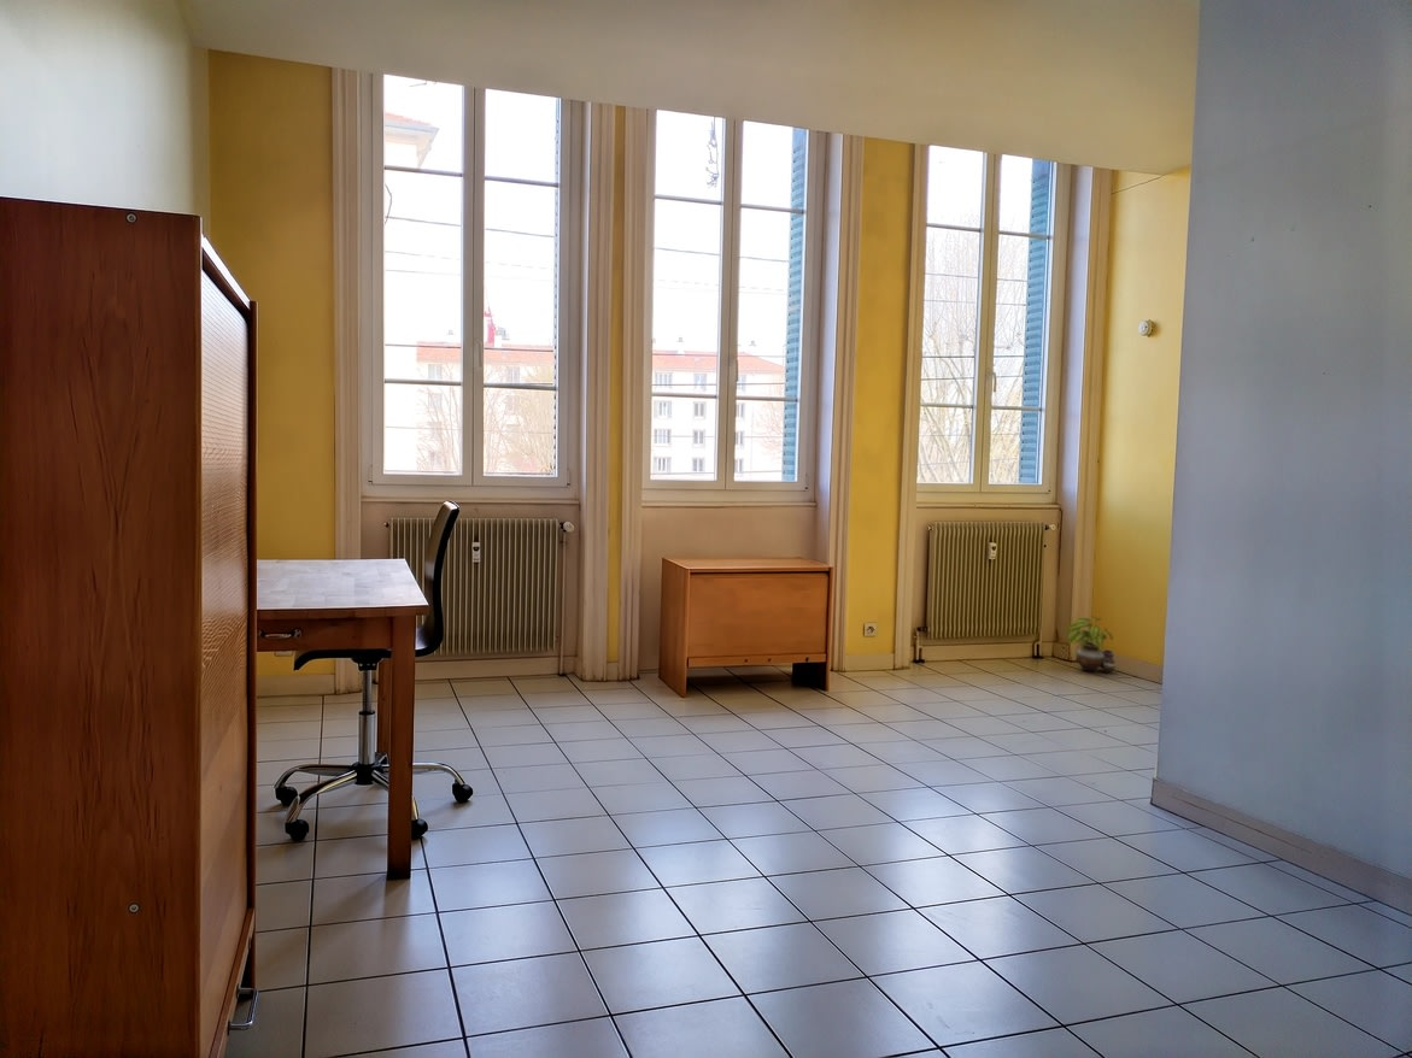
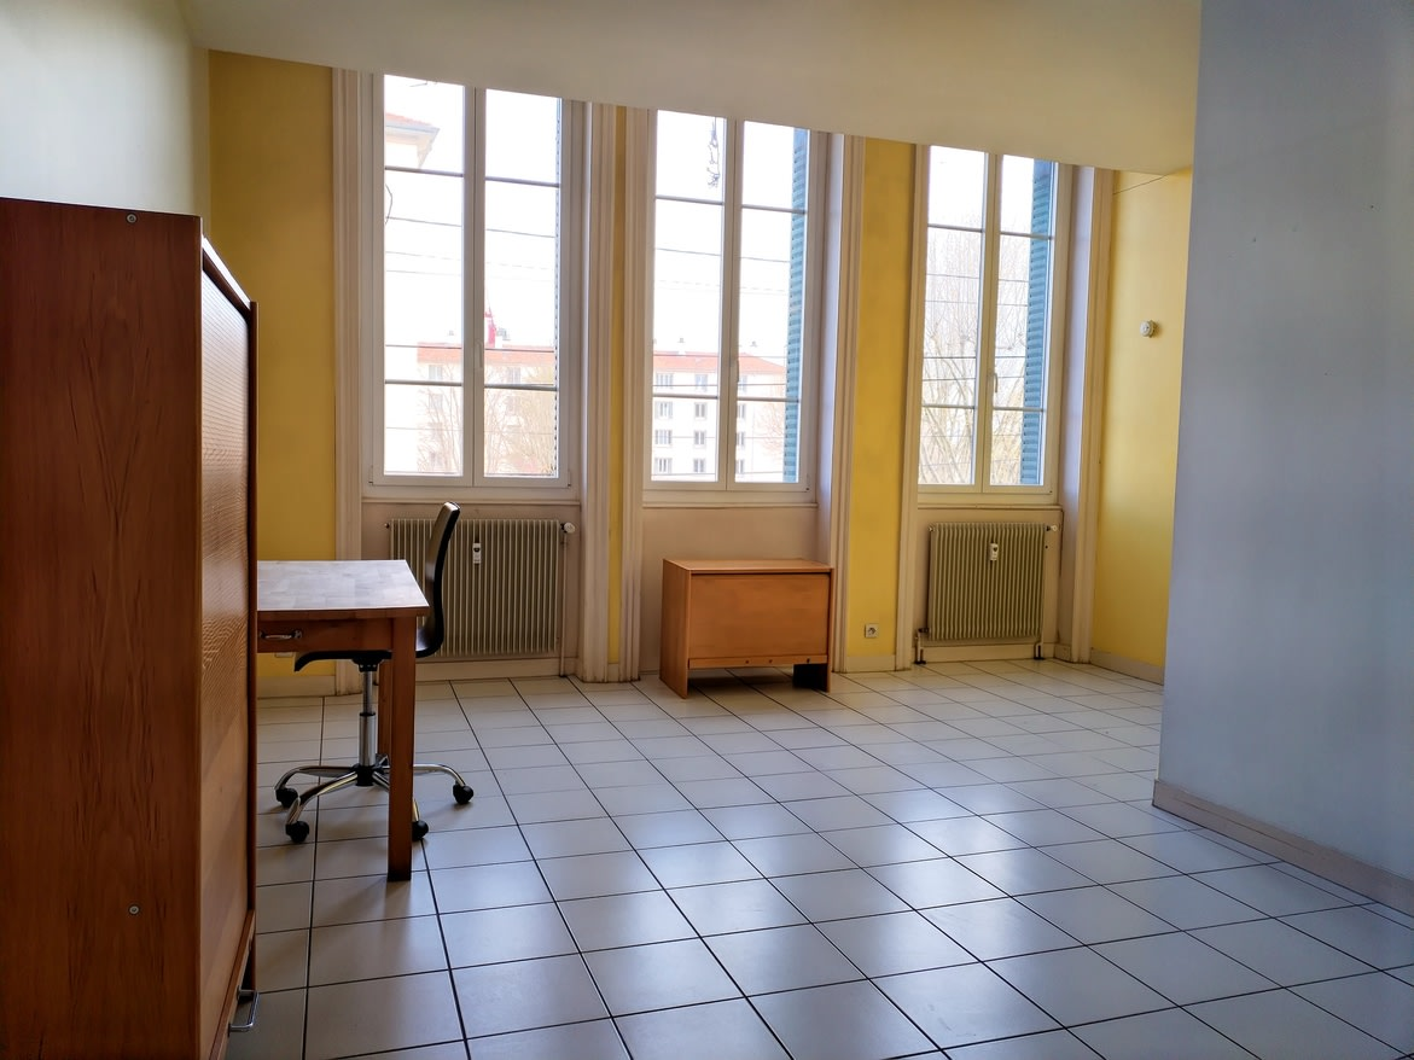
- potted plant (1094, 643)
